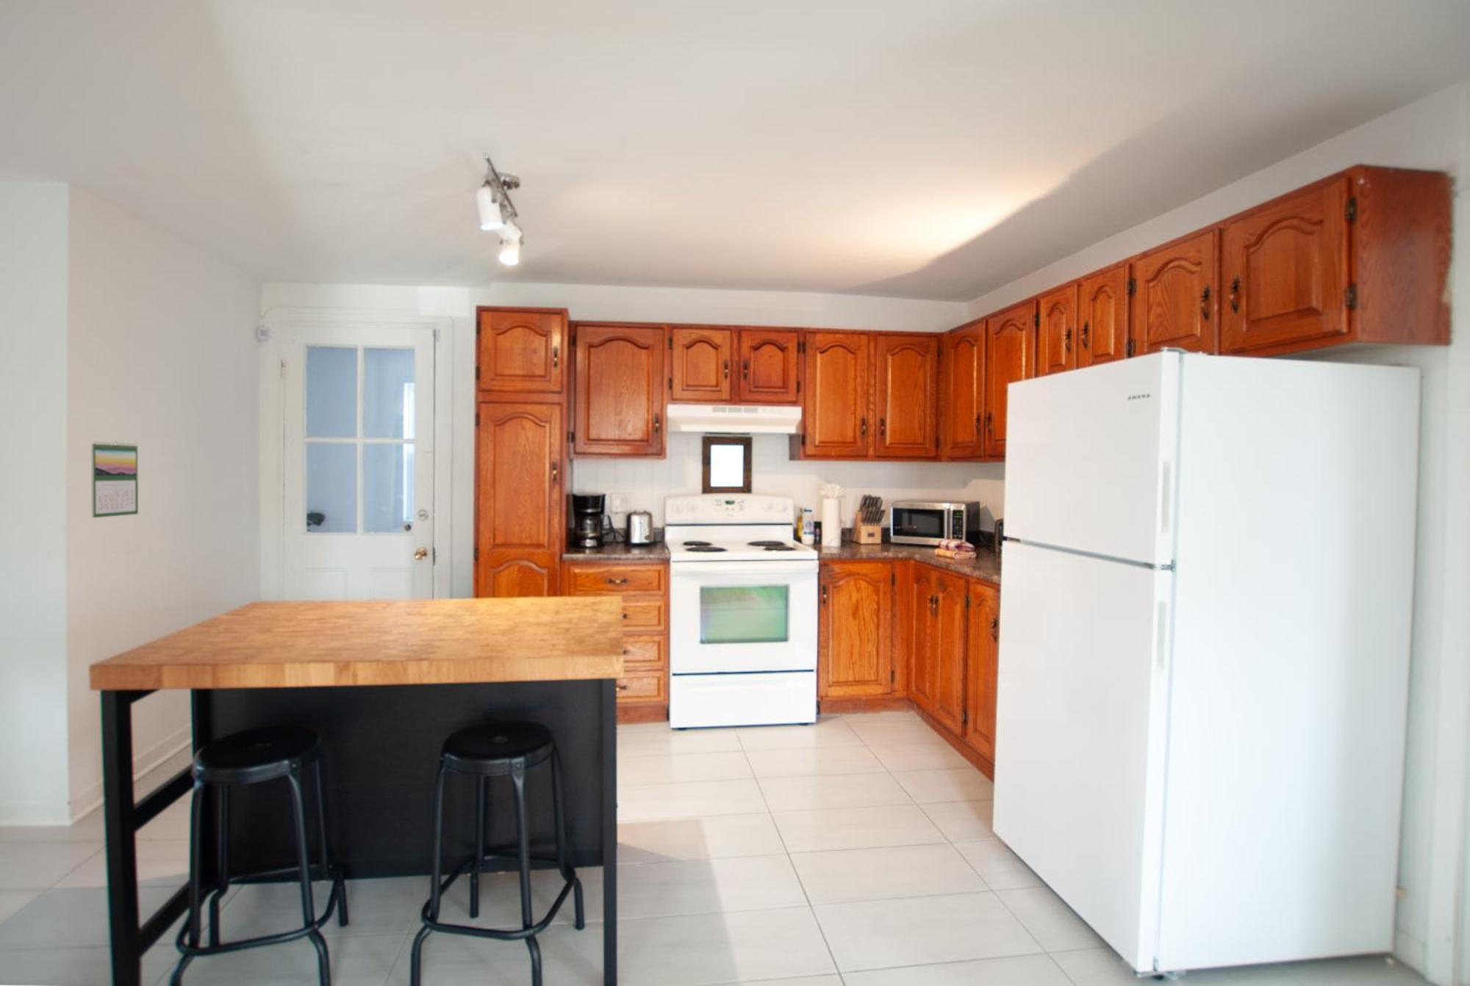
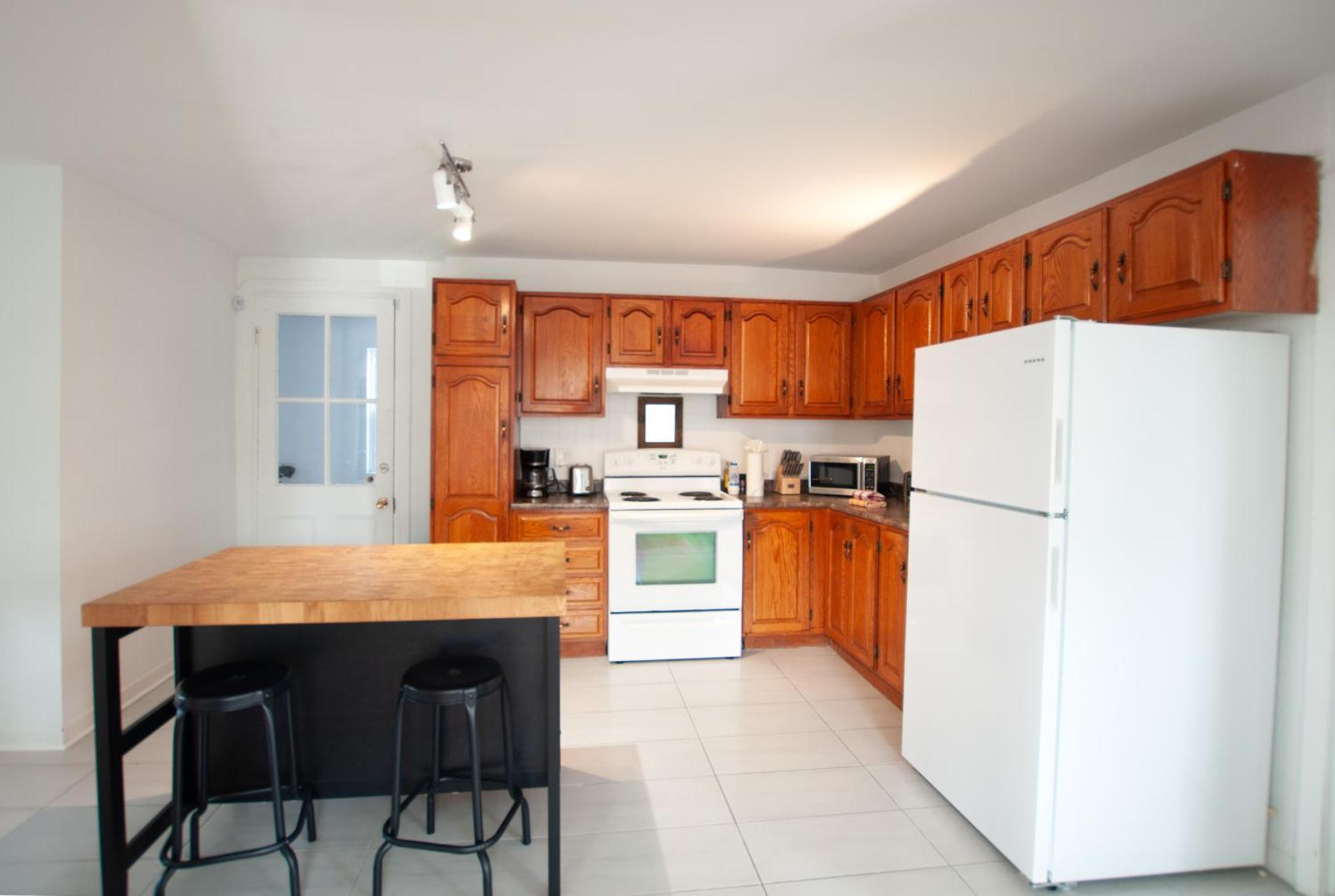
- calendar (116, 479)
